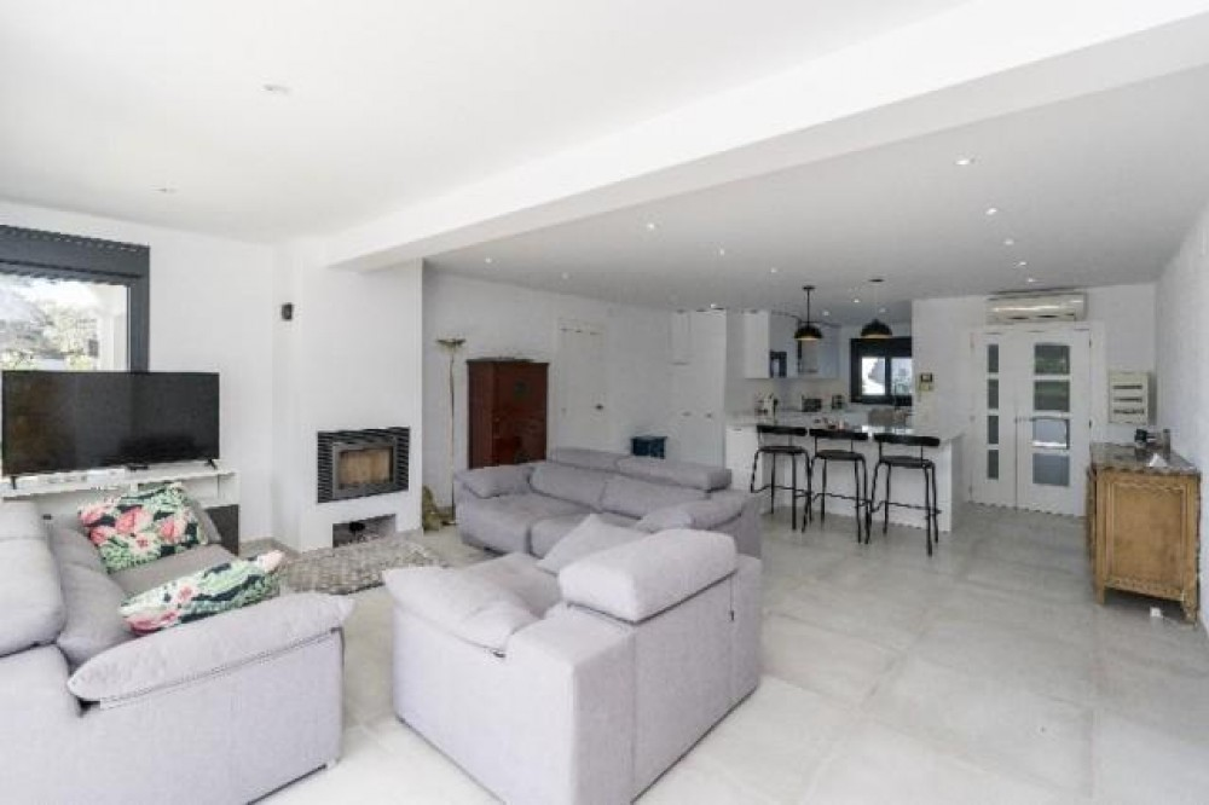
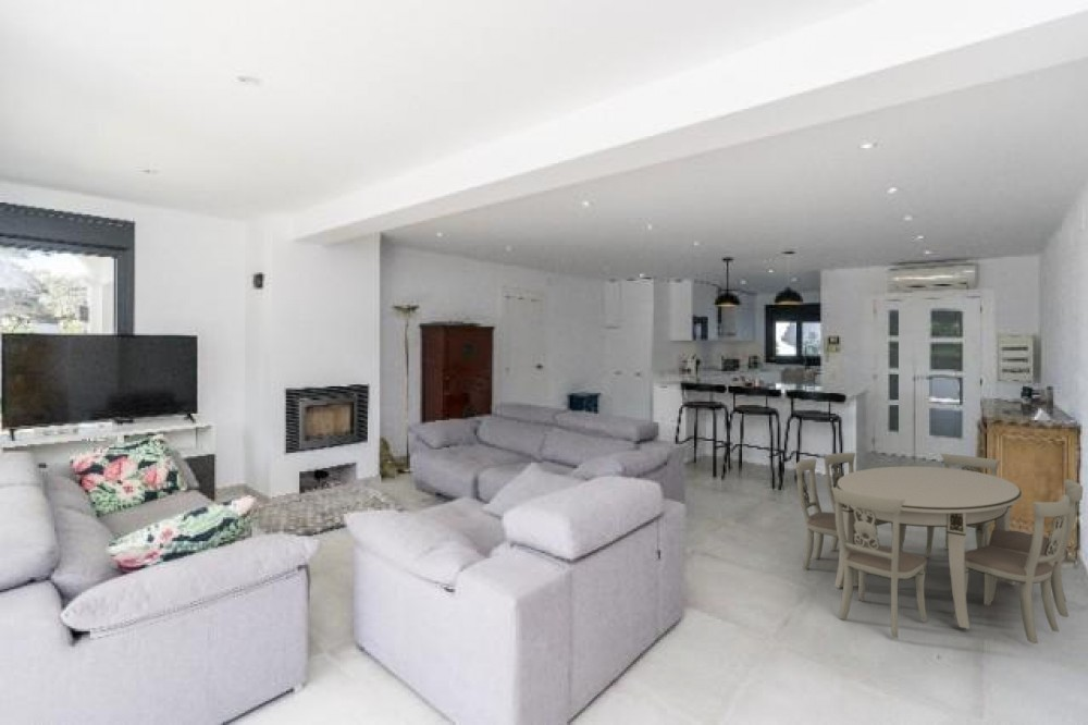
+ dining table (927, 528)
